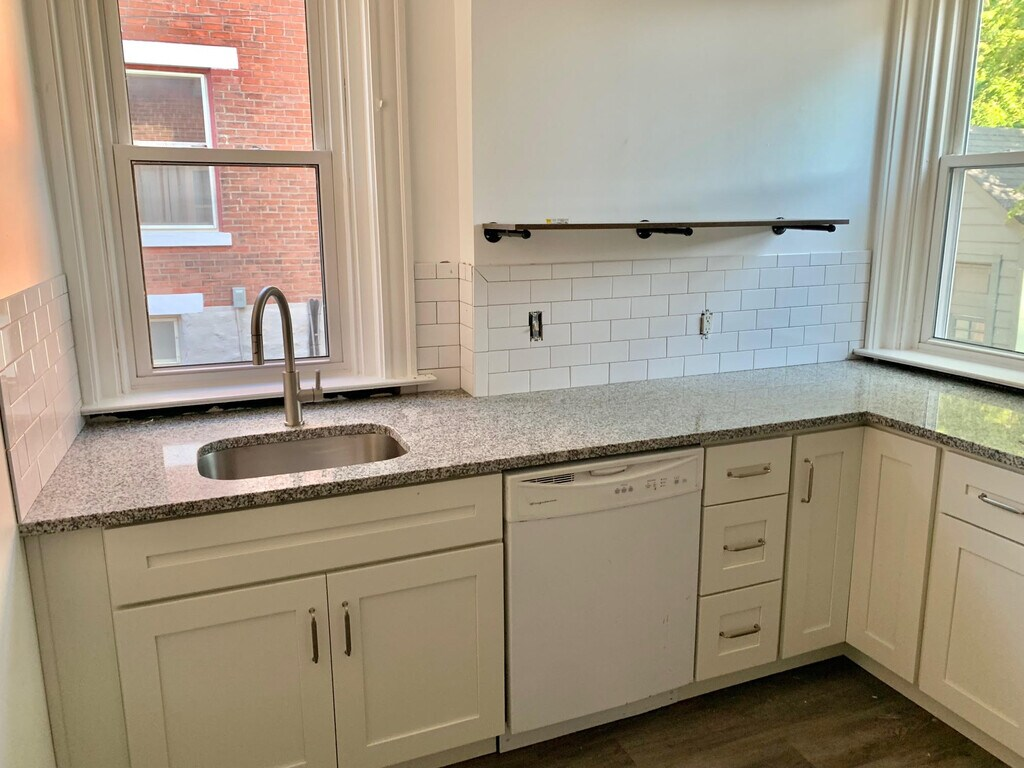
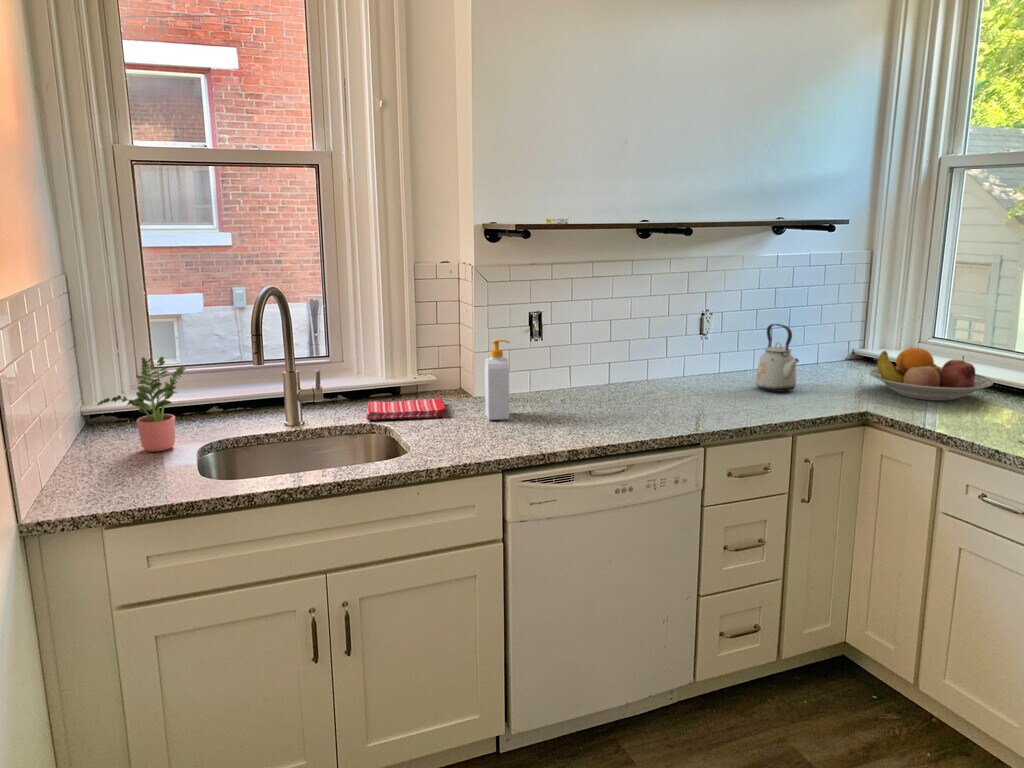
+ potted plant (143, 400)
+ soap bottle (498, 378)
+ dish towel (406, 407)
+ kettle (781, 358)
+ fruit bowl (930, 372)
